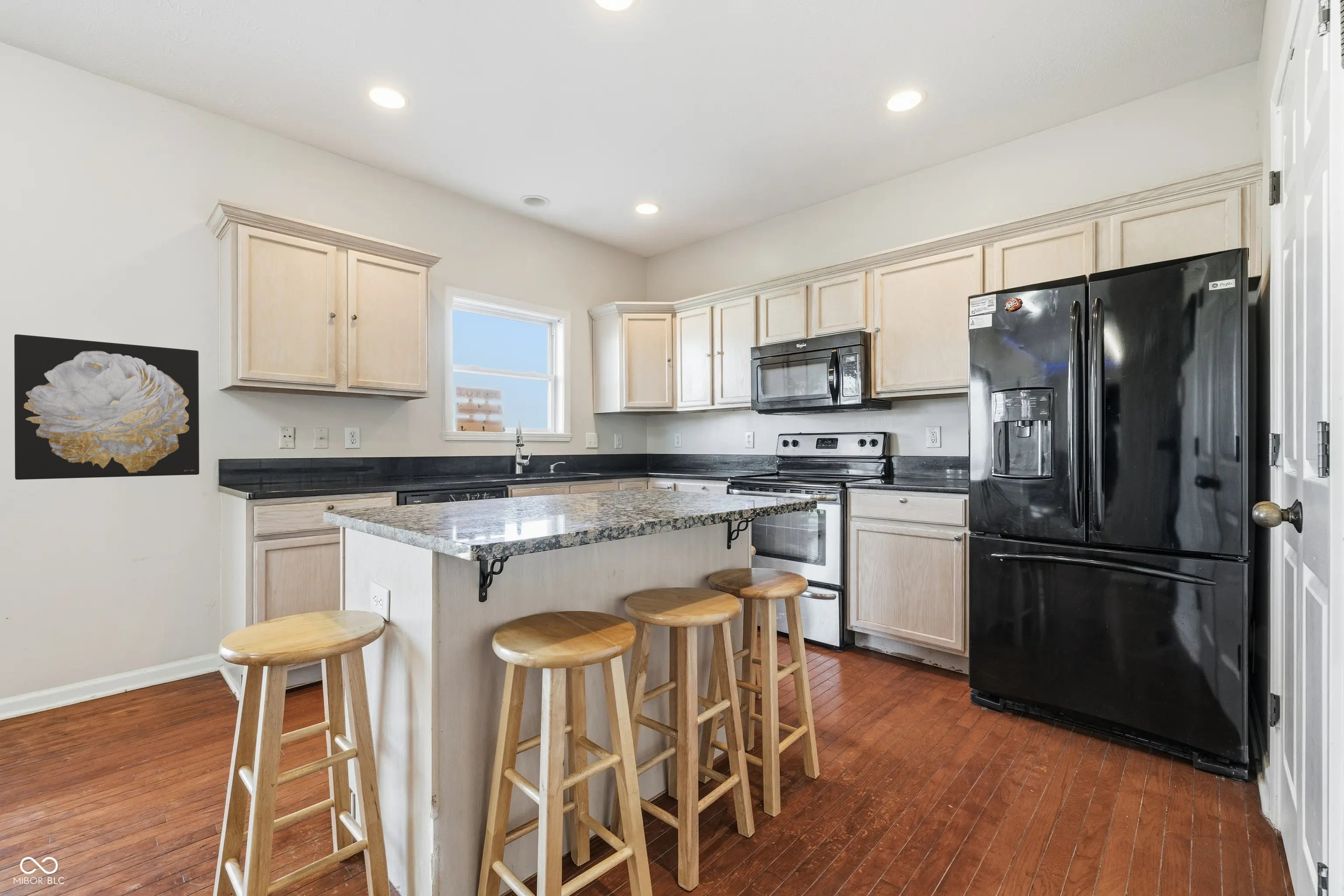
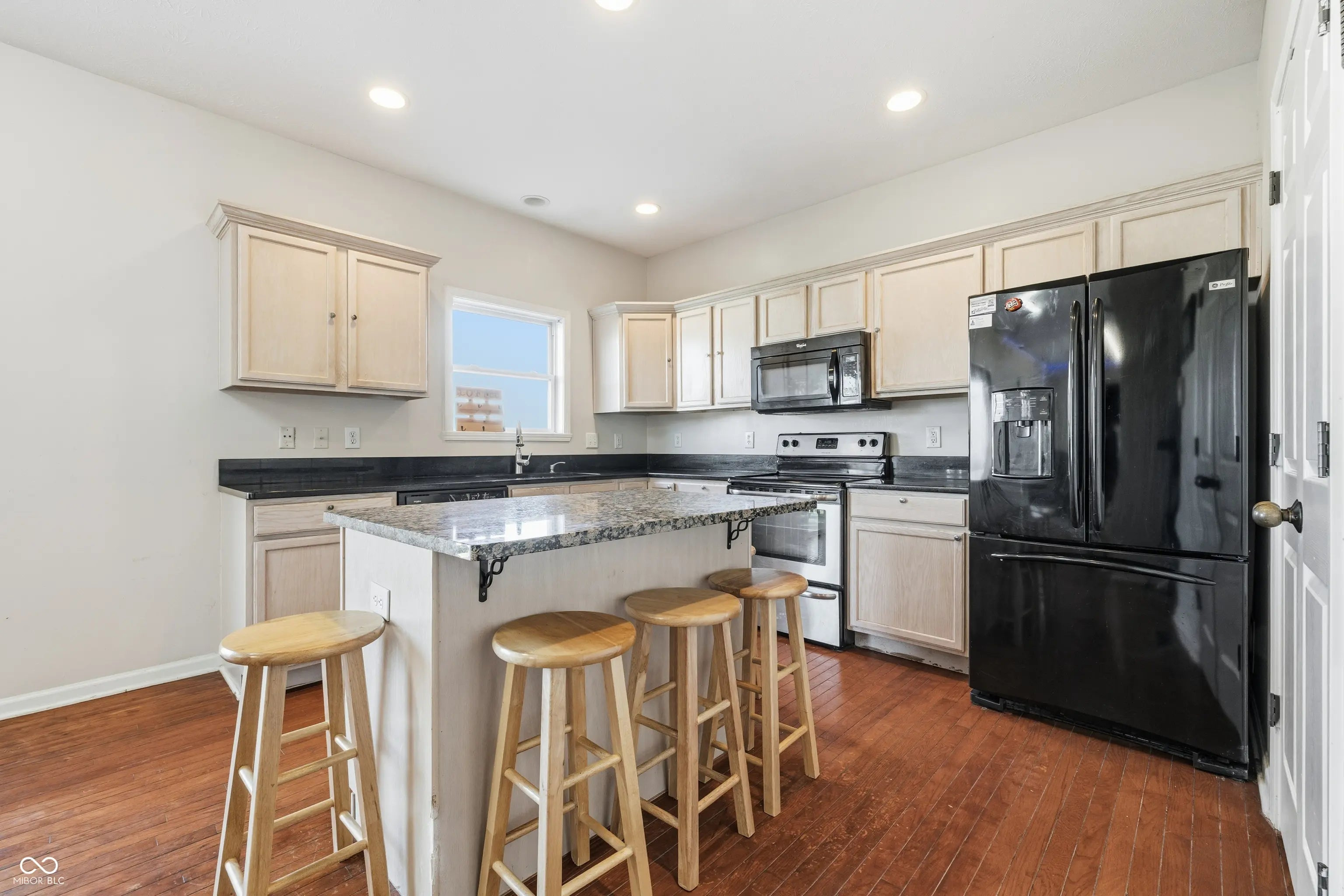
- wall art (114, 410)
